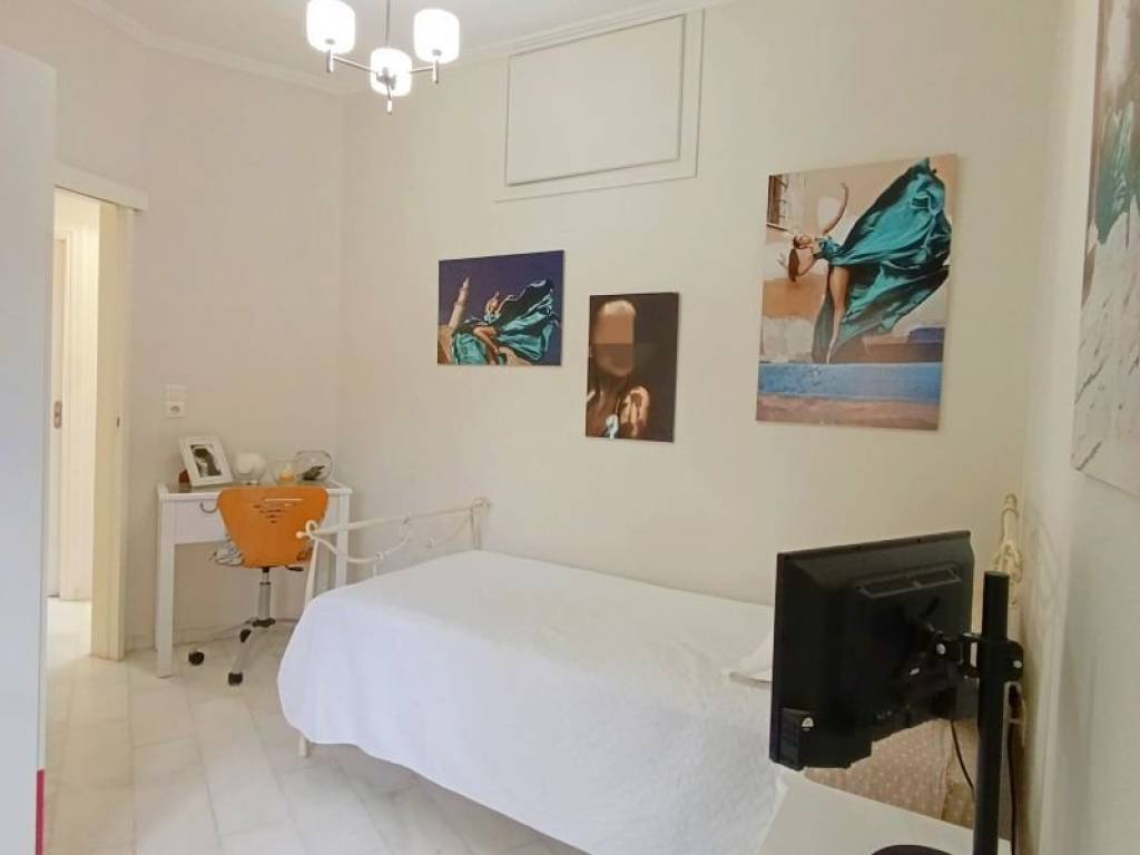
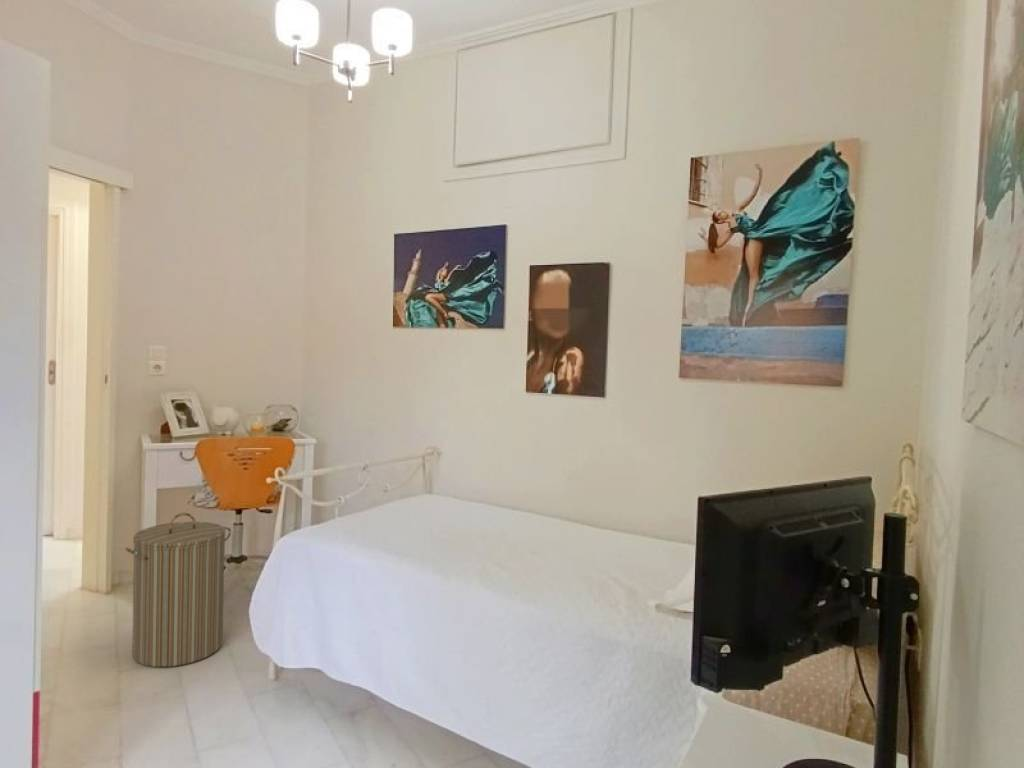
+ laundry hamper (179, 581)
